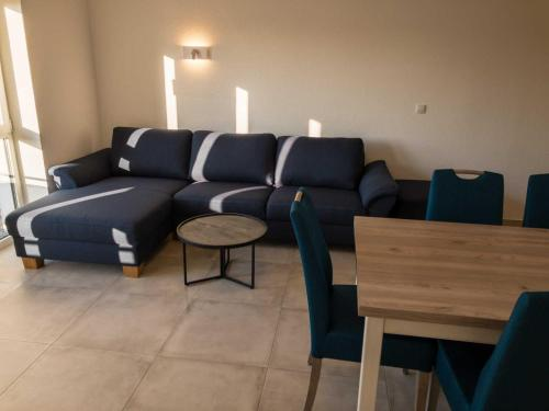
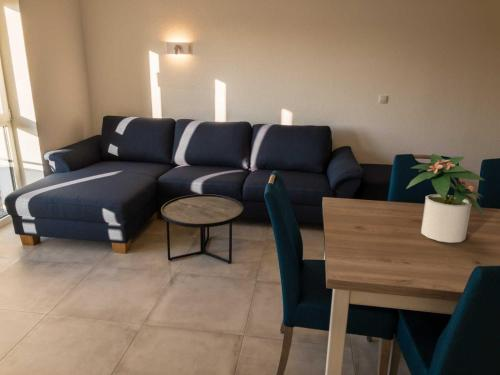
+ potted plant (443, 198)
